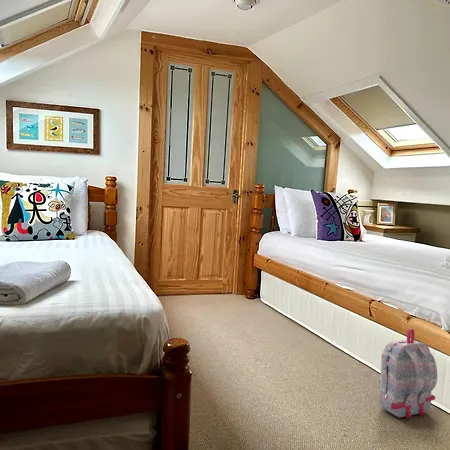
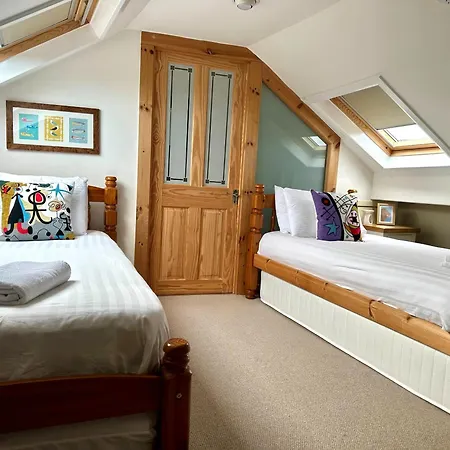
- backpack (408, 371)
